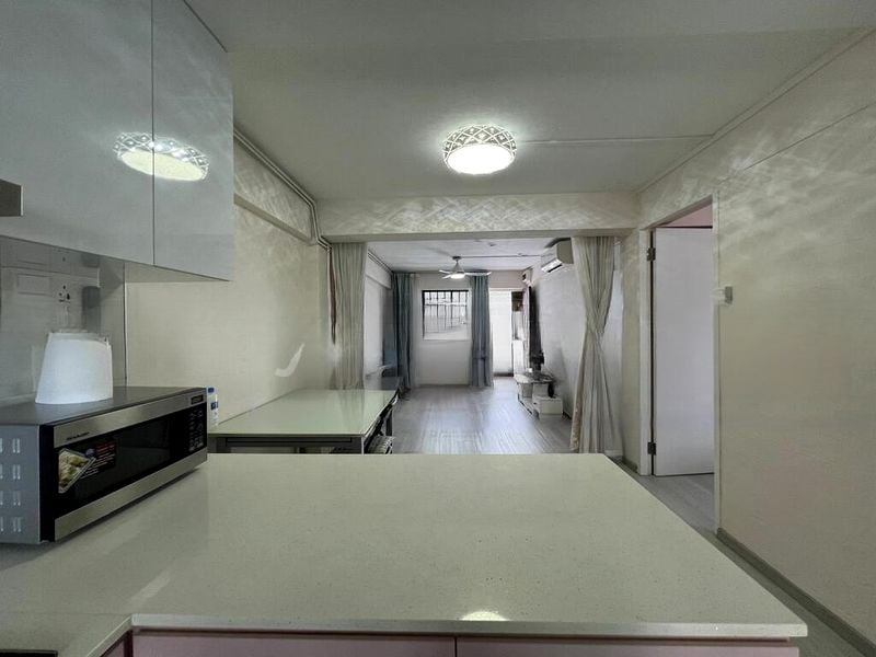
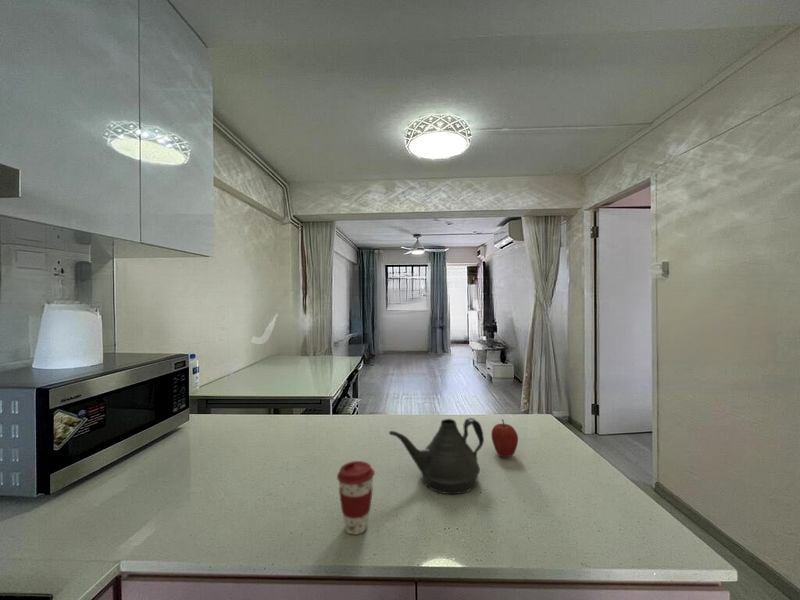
+ teapot (437, 450)
+ fruit (504, 438)
+ coffee cup (356, 497)
